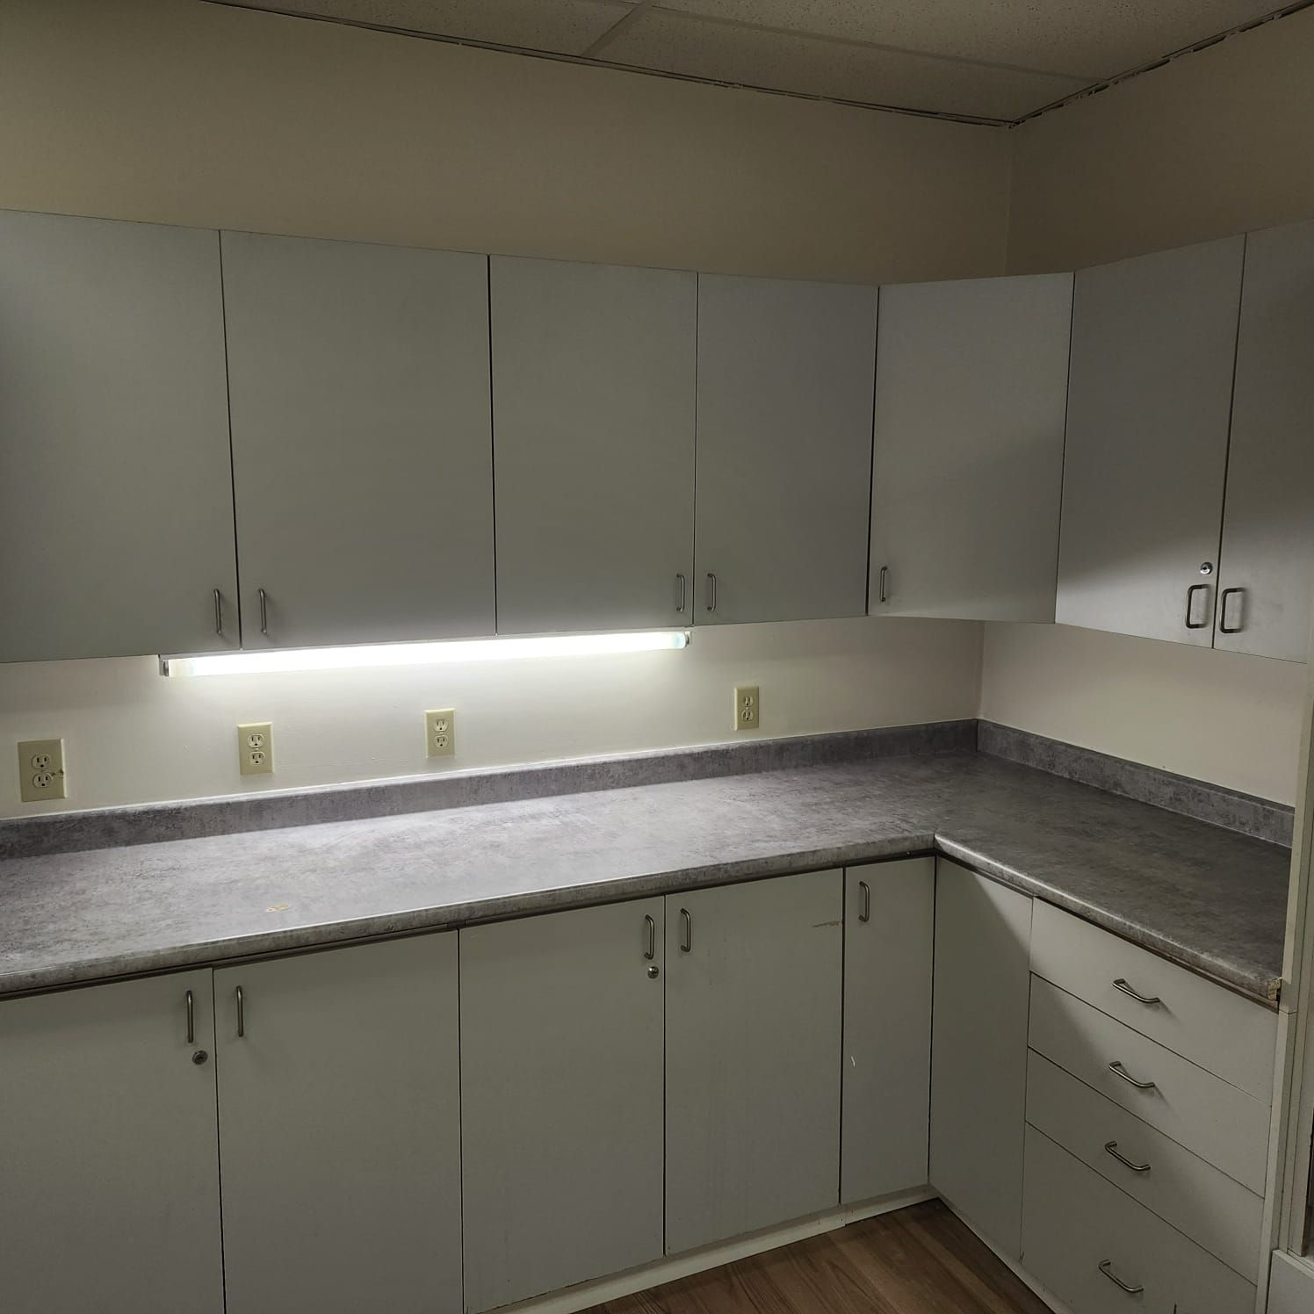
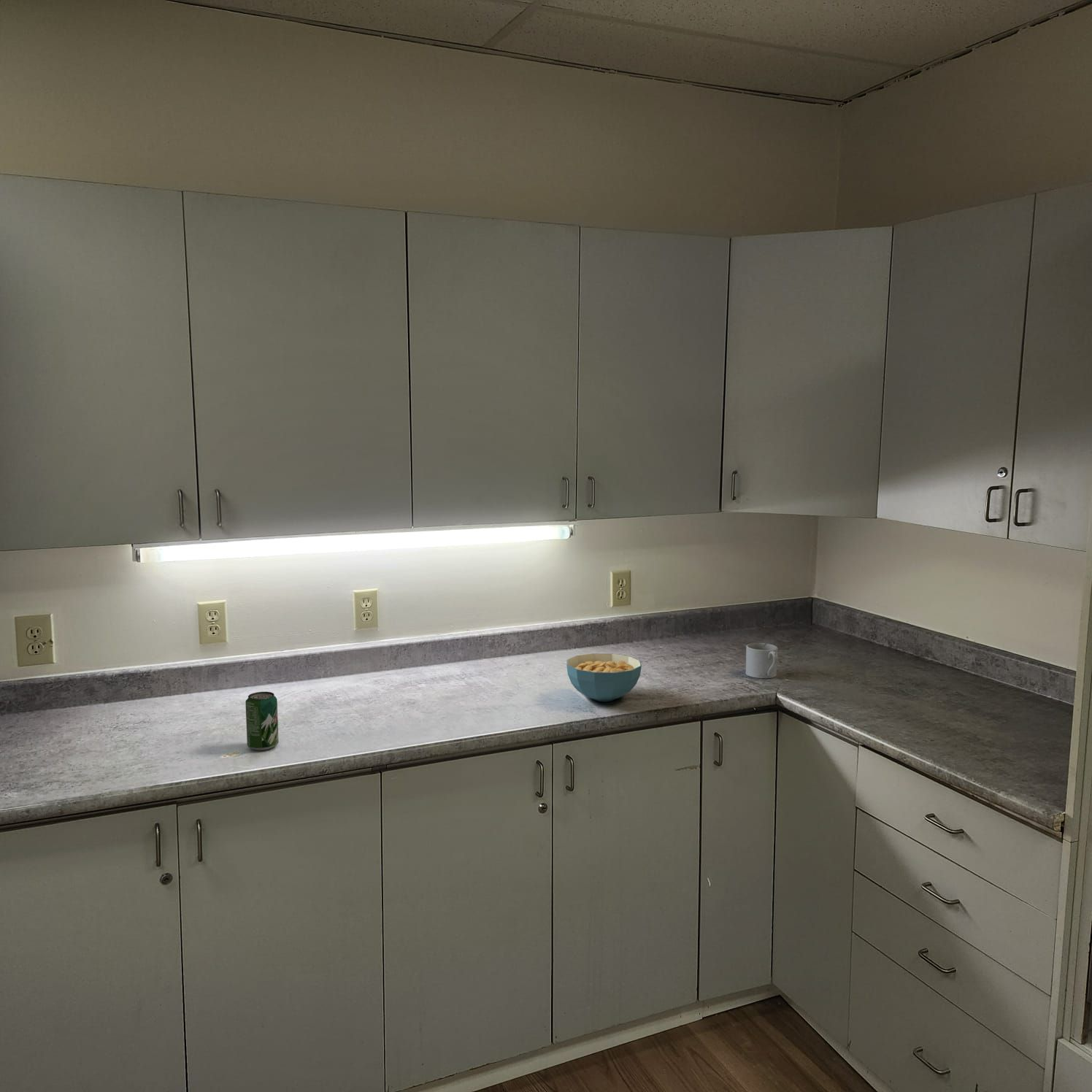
+ mug (764, 661)
+ beverage can (262, 720)
+ cereal bowl (603, 680)
